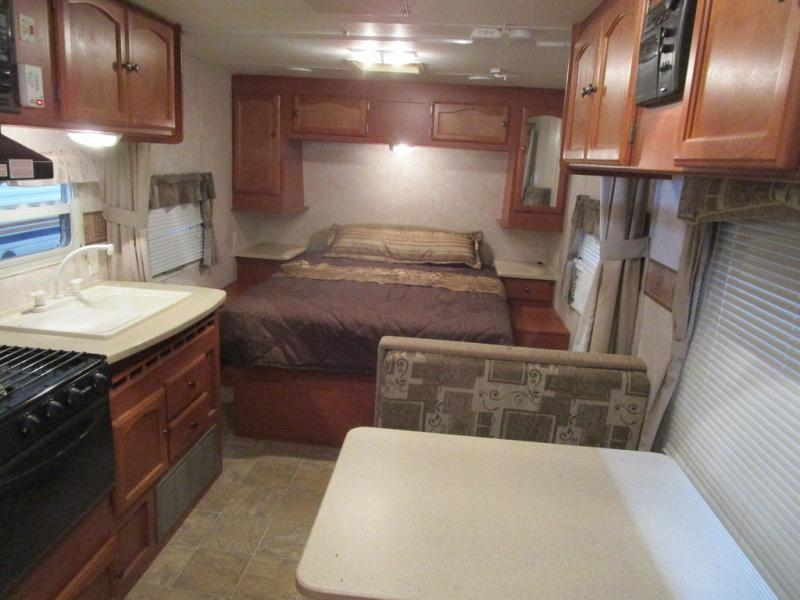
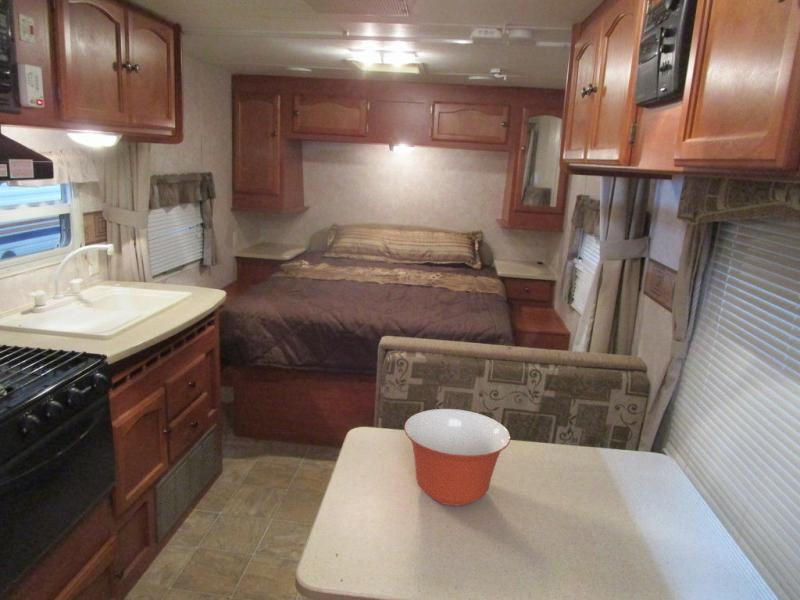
+ mixing bowl (454, 460)
